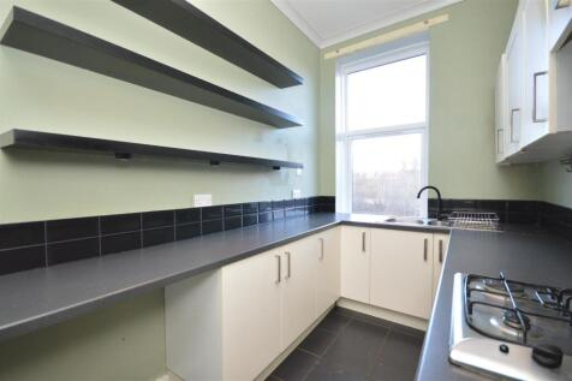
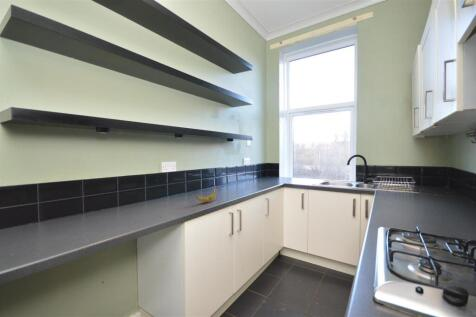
+ banana (207, 197)
